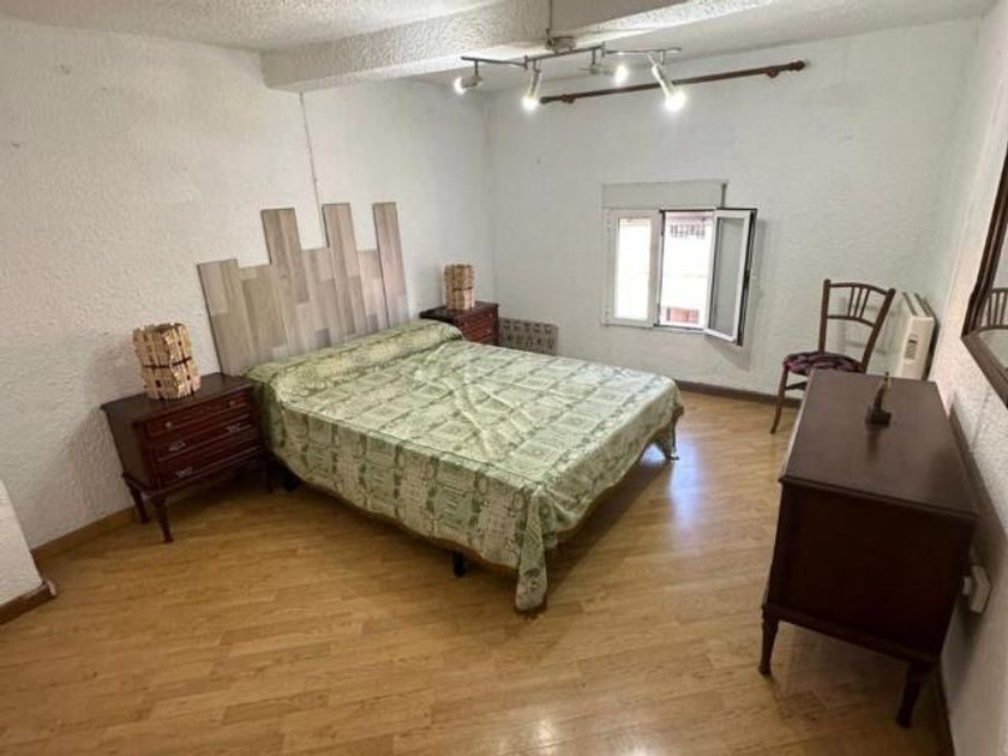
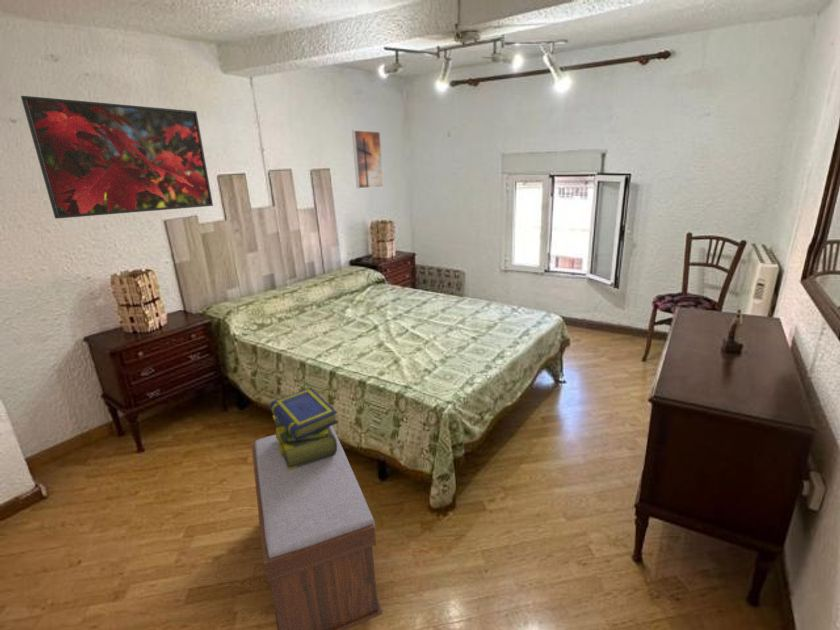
+ bench (310, 520)
+ stack of books (305, 425)
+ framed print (132, 159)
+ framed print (368, 159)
